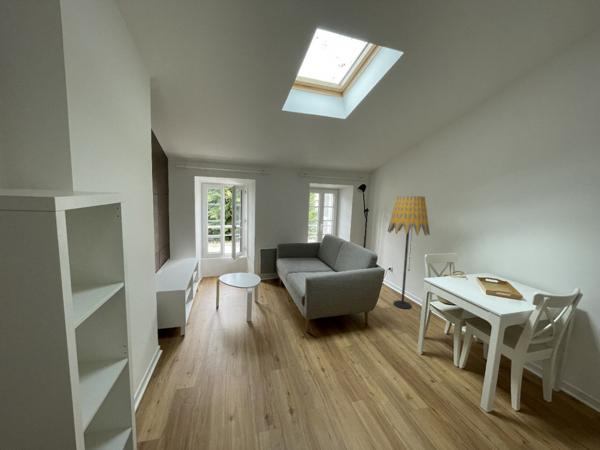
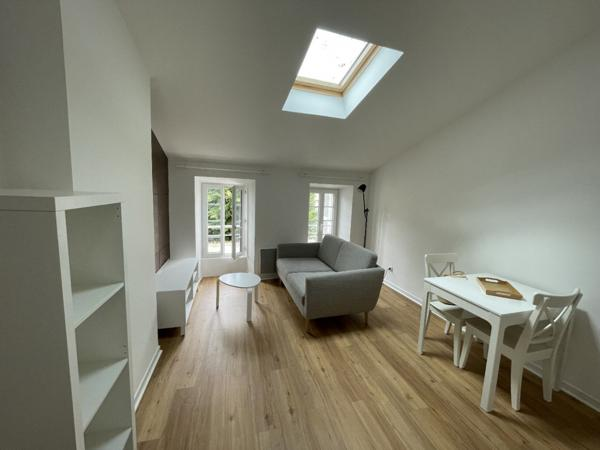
- floor lamp (406, 251)
